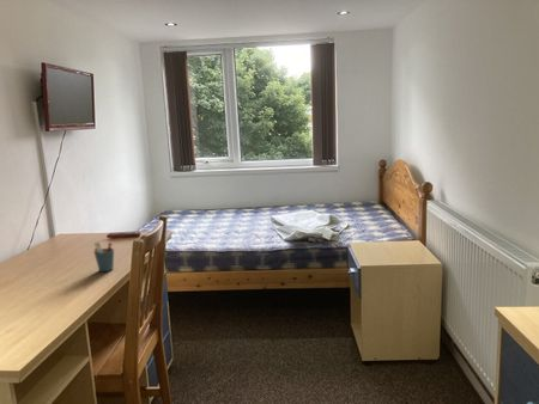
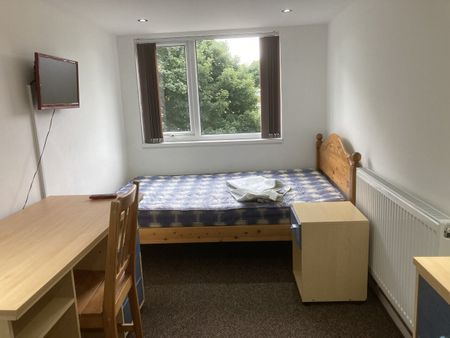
- pen holder (104, 255)
